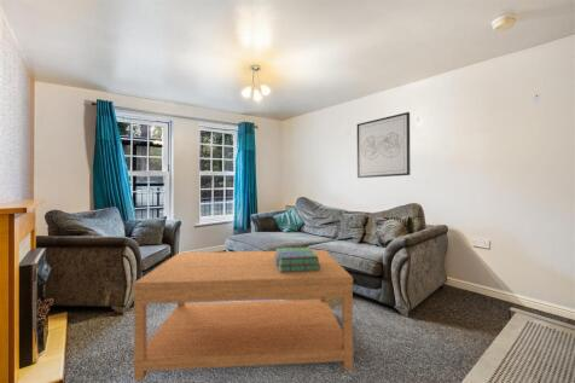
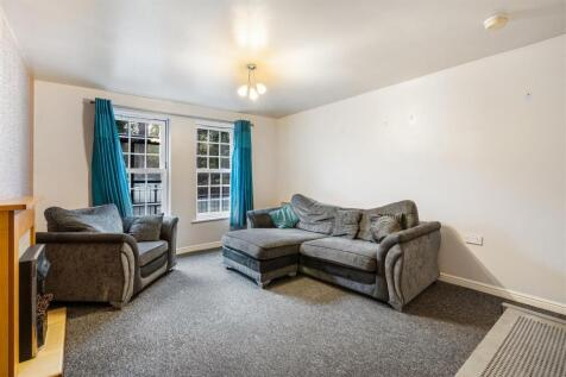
- wall art (381, 147)
- stack of books (295, 257)
- coffee table (250, 300)
